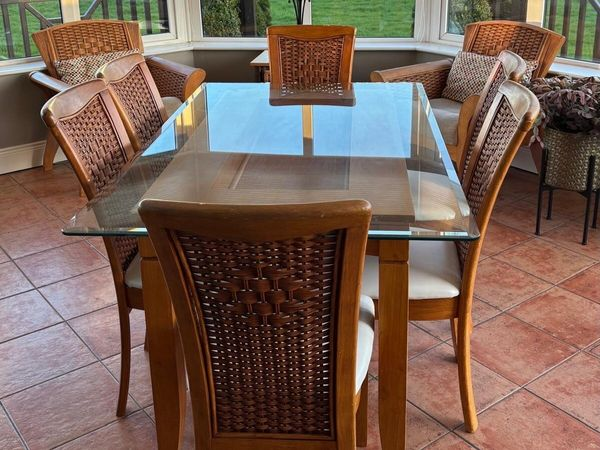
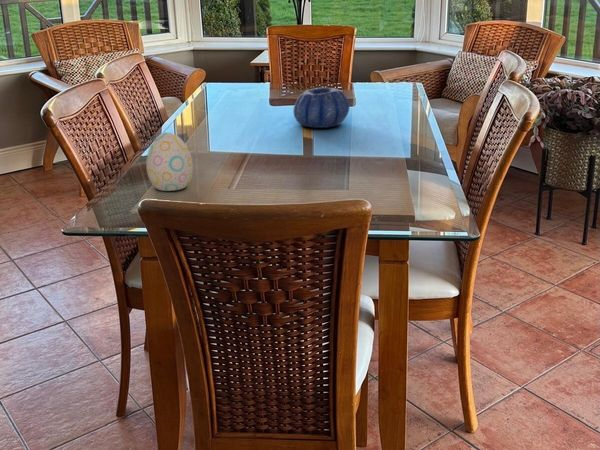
+ decorative bowl (321, 107)
+ decorative egg (169, 160)
